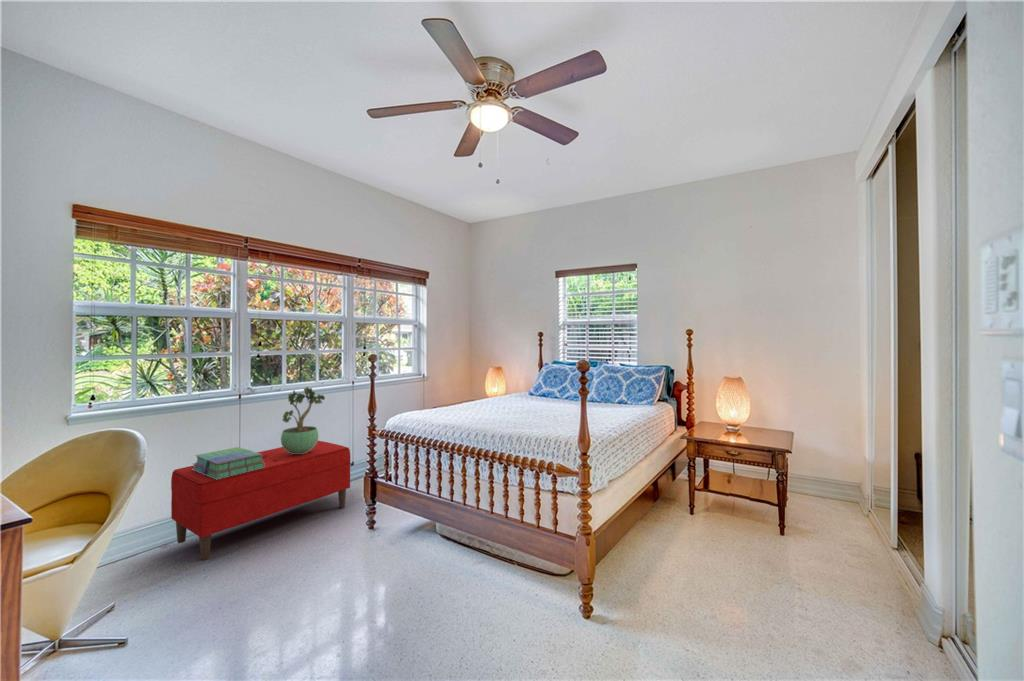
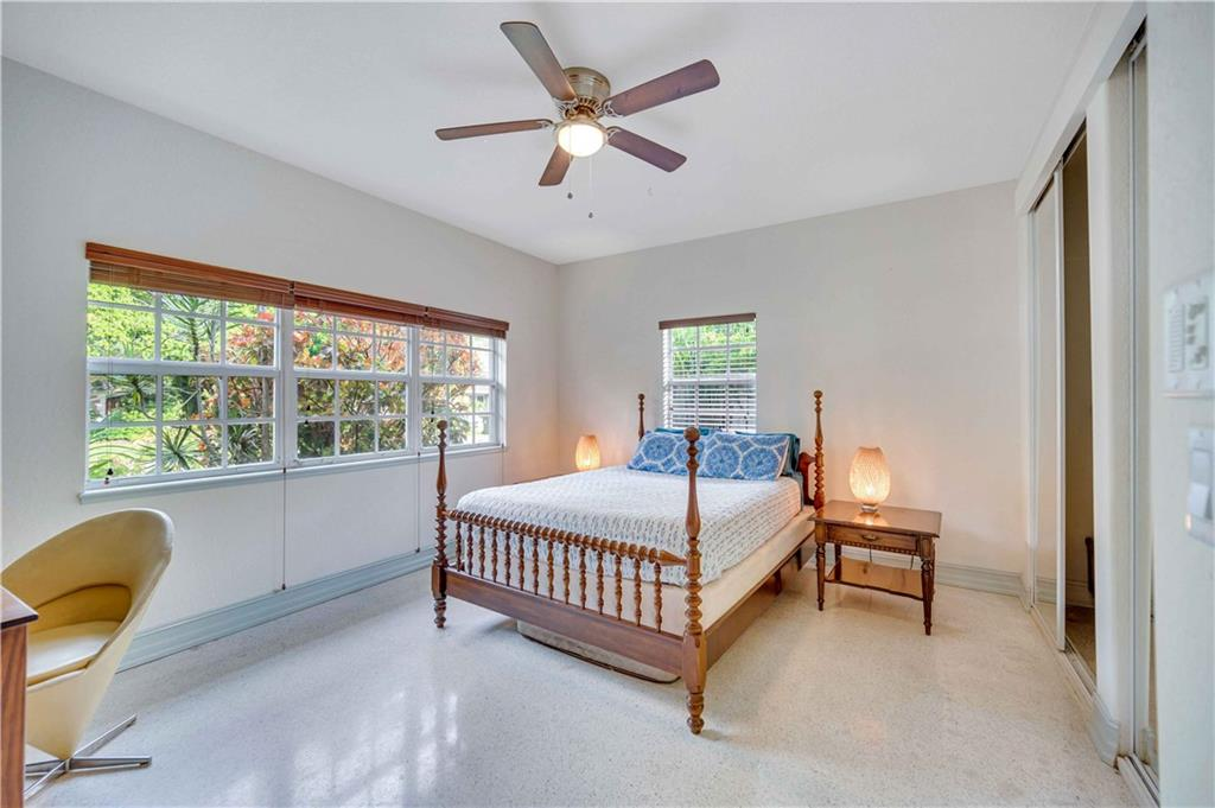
- stack of books (228, 461)
- bench (269, 490)
- potted plant (301, 419)
